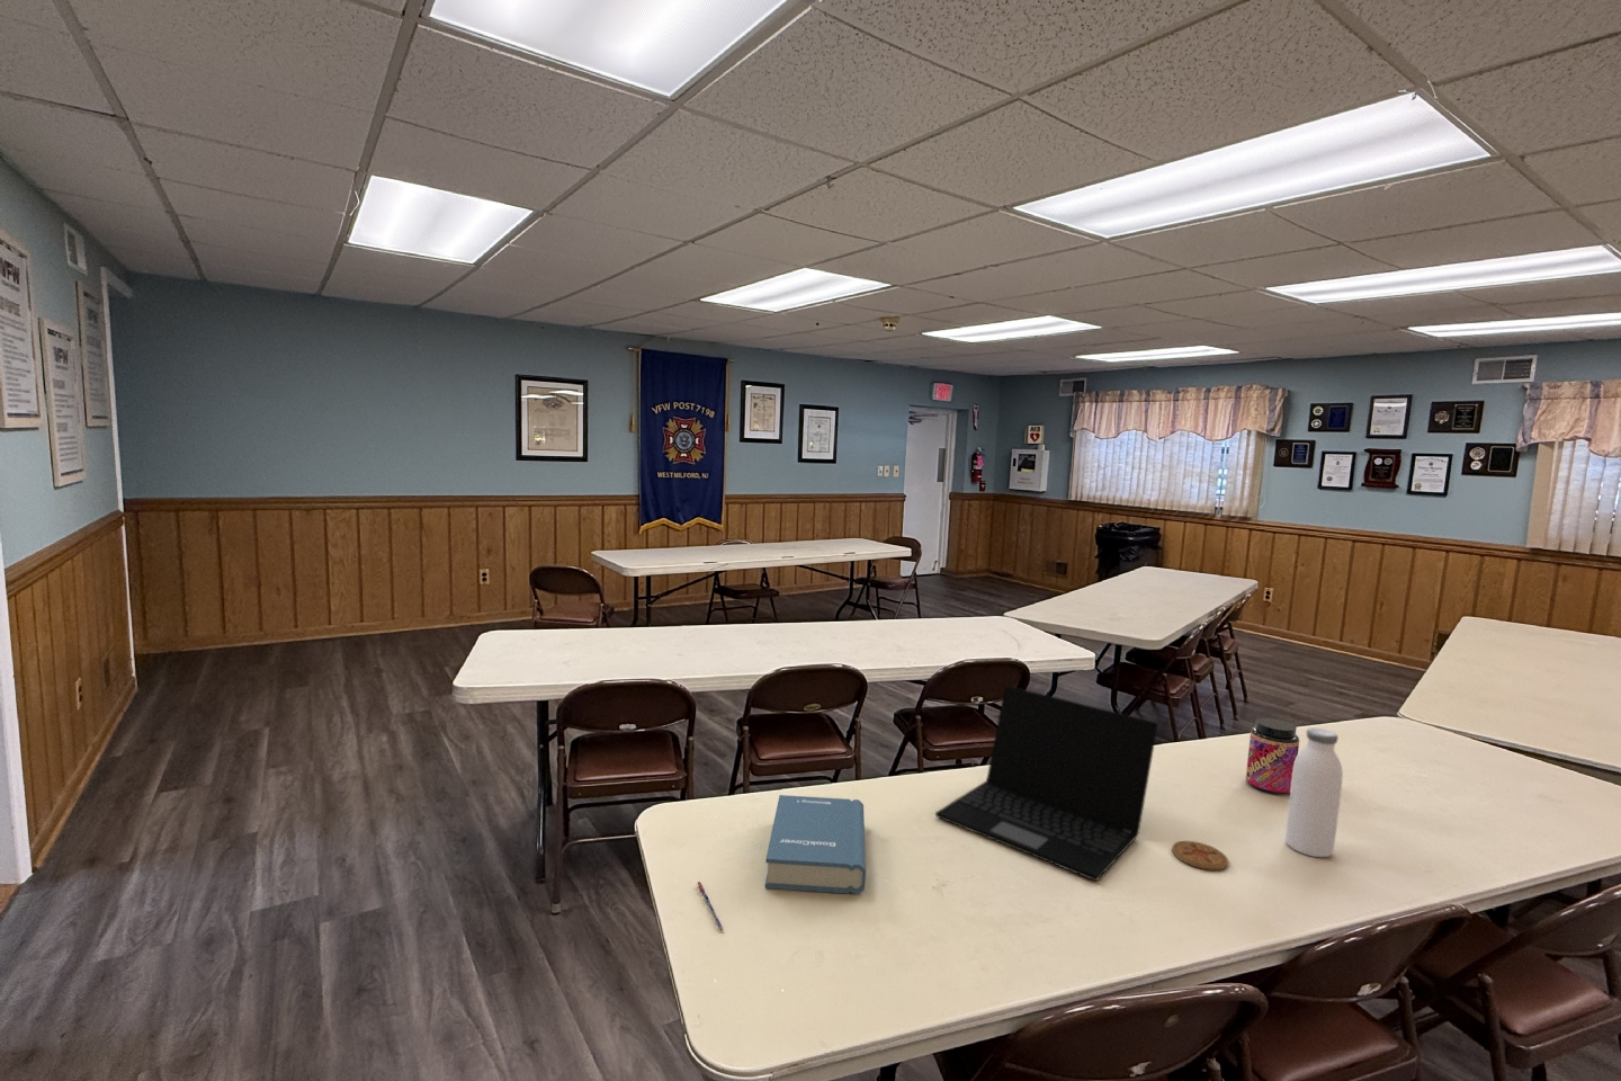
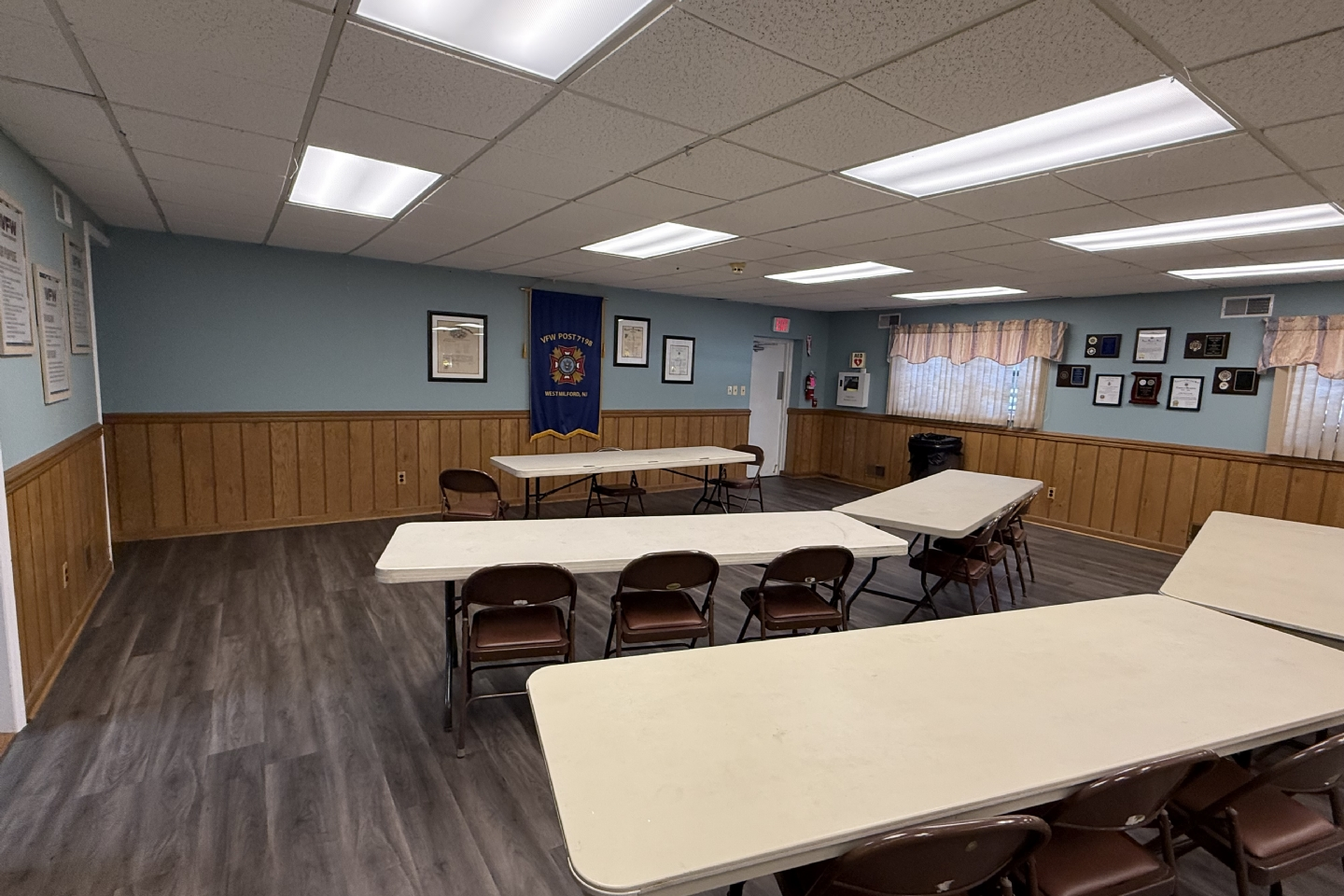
- pen (709, 904)
- coaster (1199, 854)
- jar (1272, 754)
- laptop (1046, 770)
- water bottle (1315, 789)
- hardback book (819, 840)
